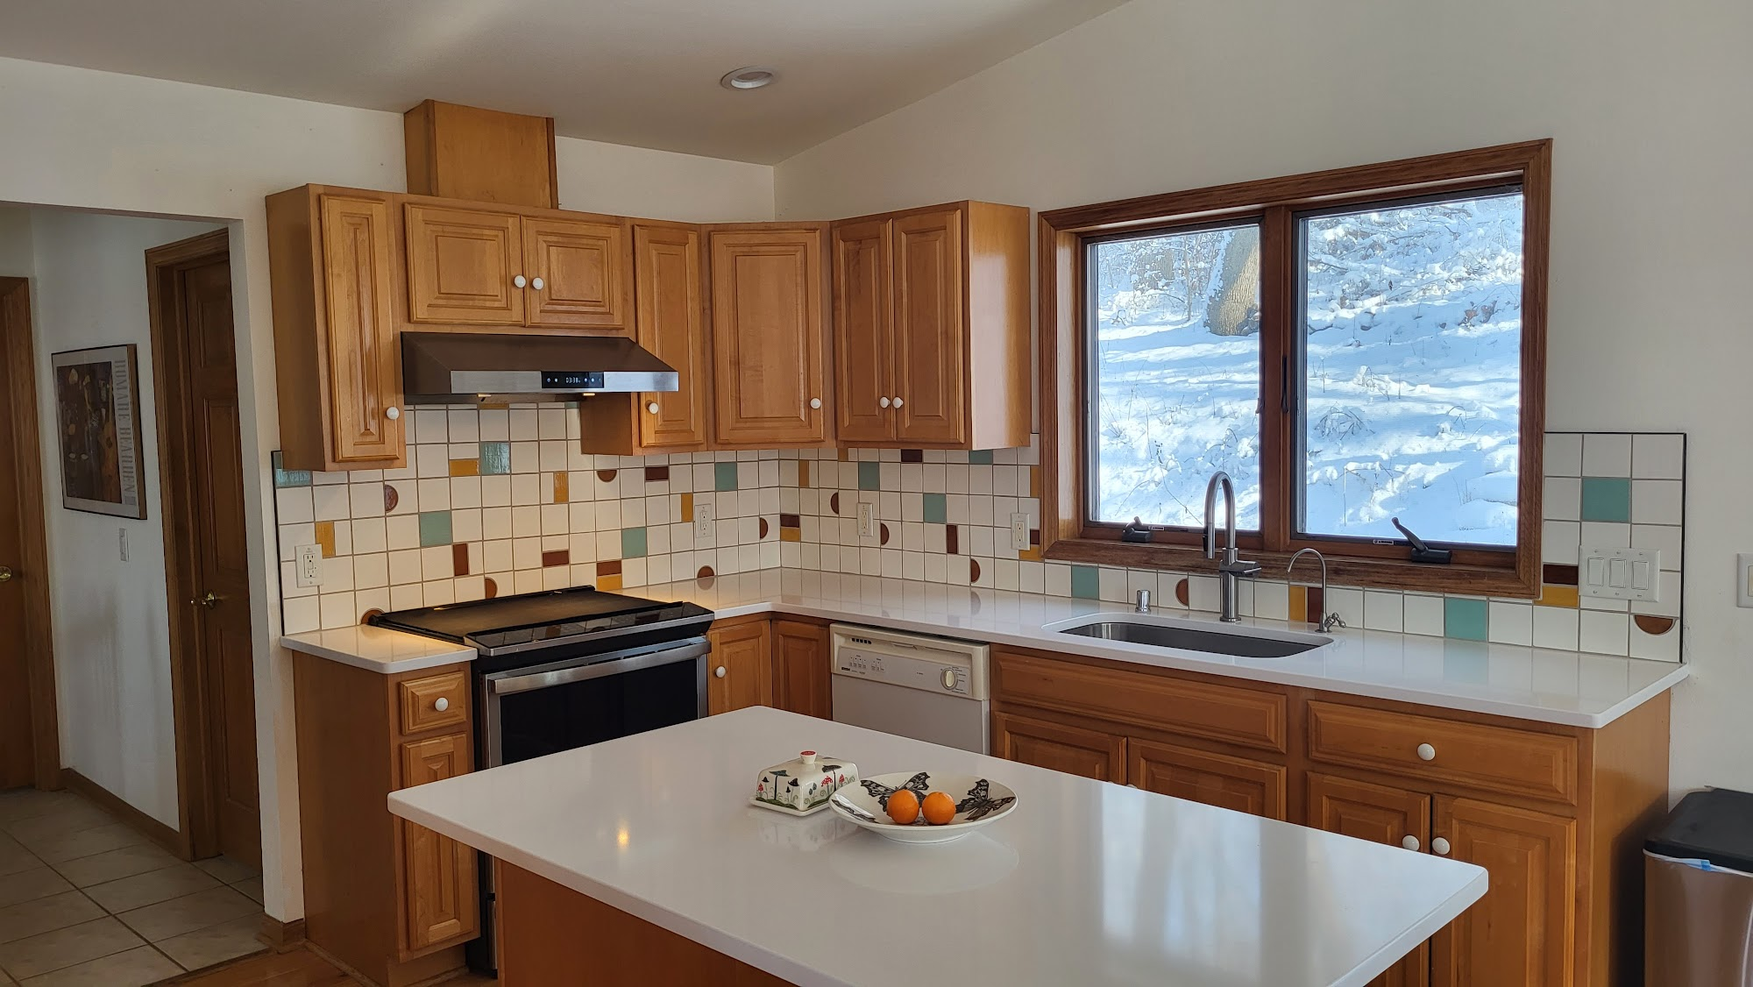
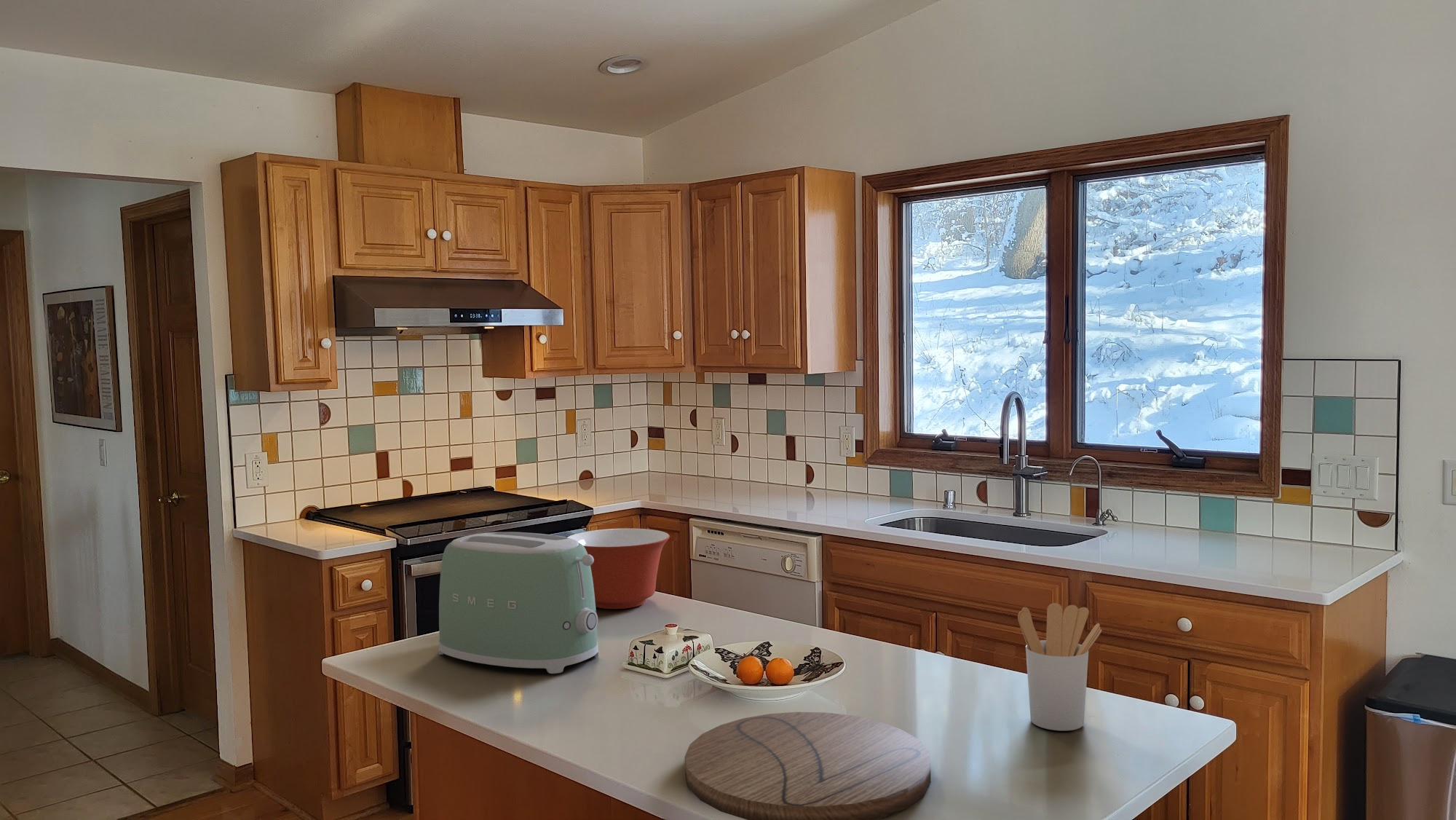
+ mixing bowl (618, 569)
+ cutting board (807, 762)
+ toaster (515, 596)
+ utensil holder (1060, 663)
